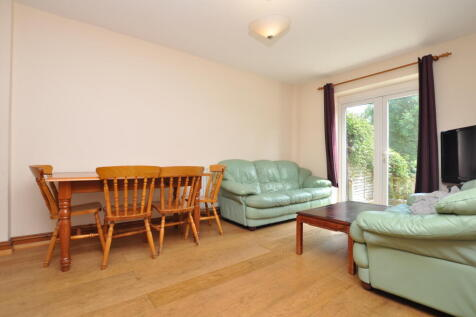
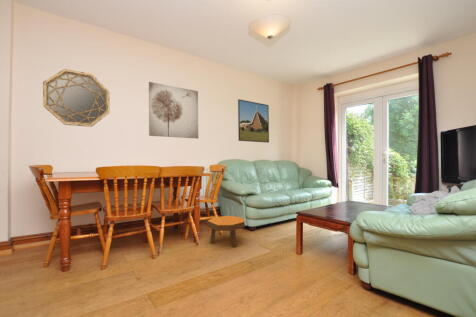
+ footstool (226, 230)
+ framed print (254, 122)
+ home mirror (78, 98)
+ wall art (175, 112)
